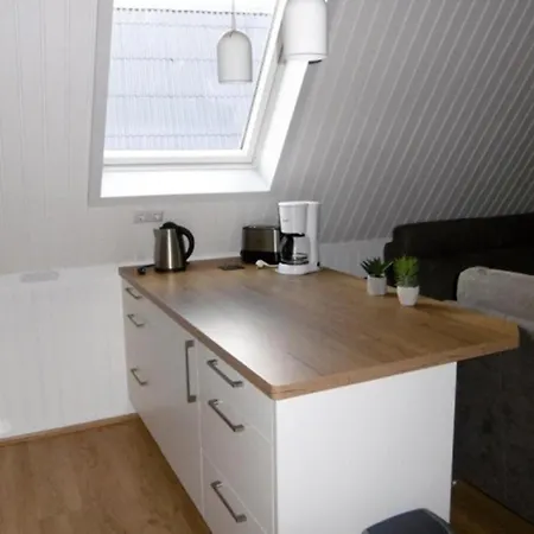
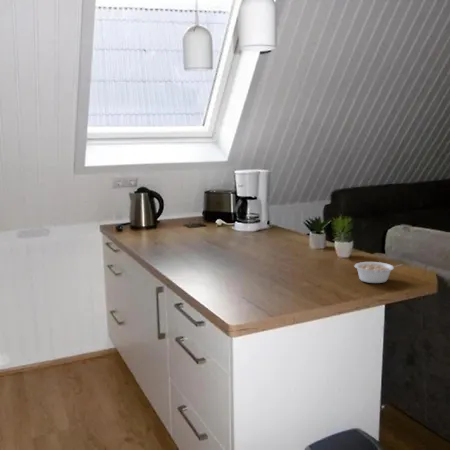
+ legume (375, 271)
